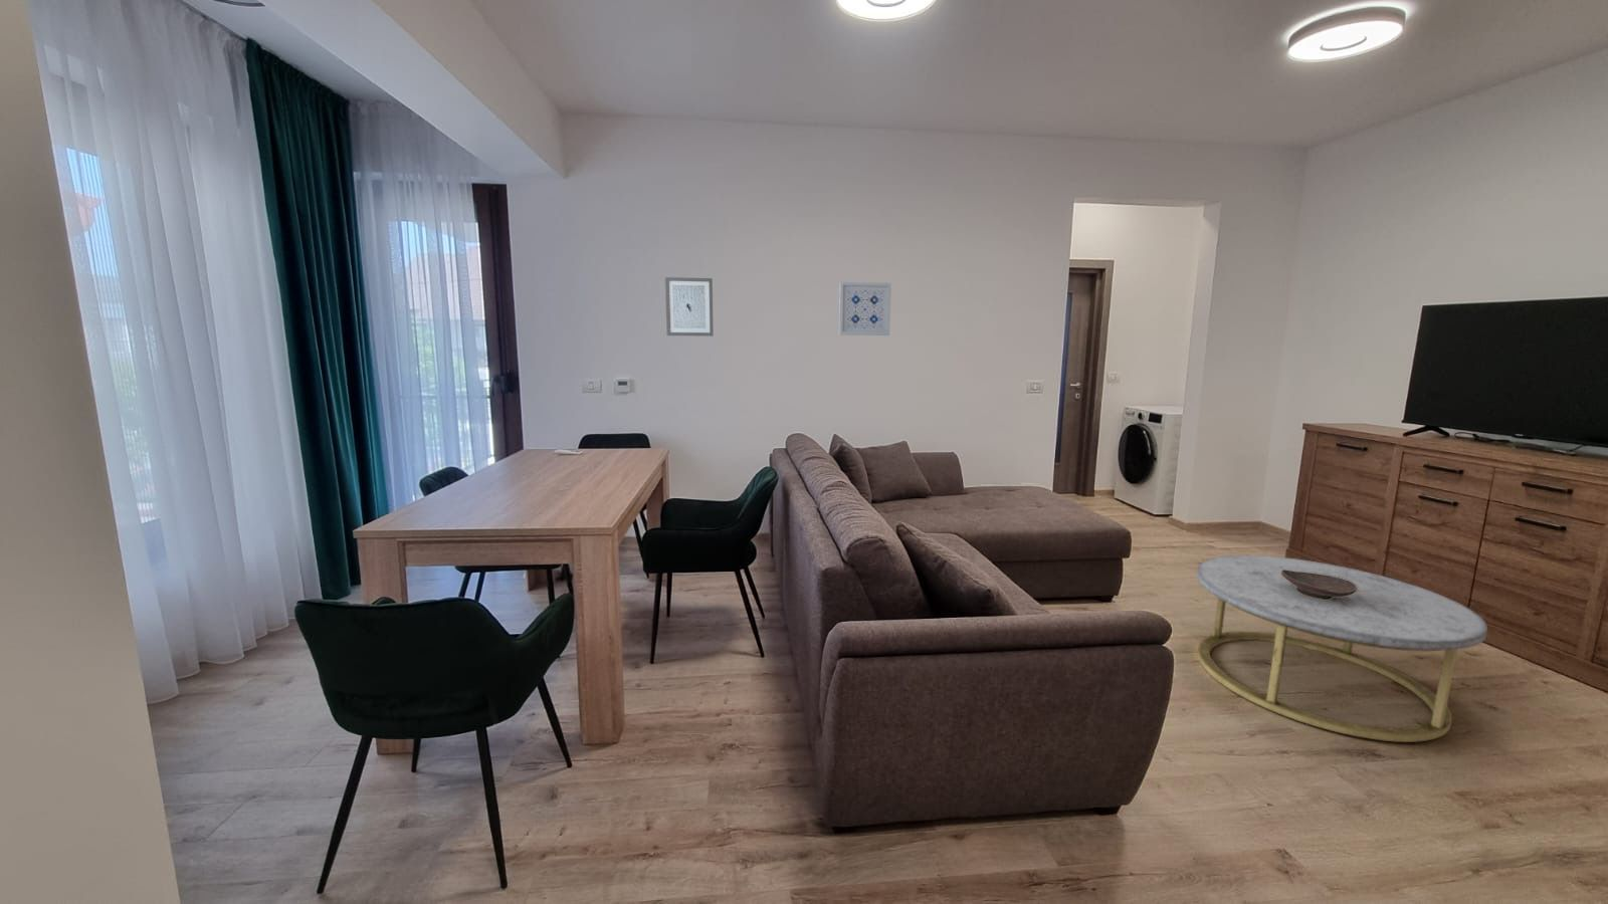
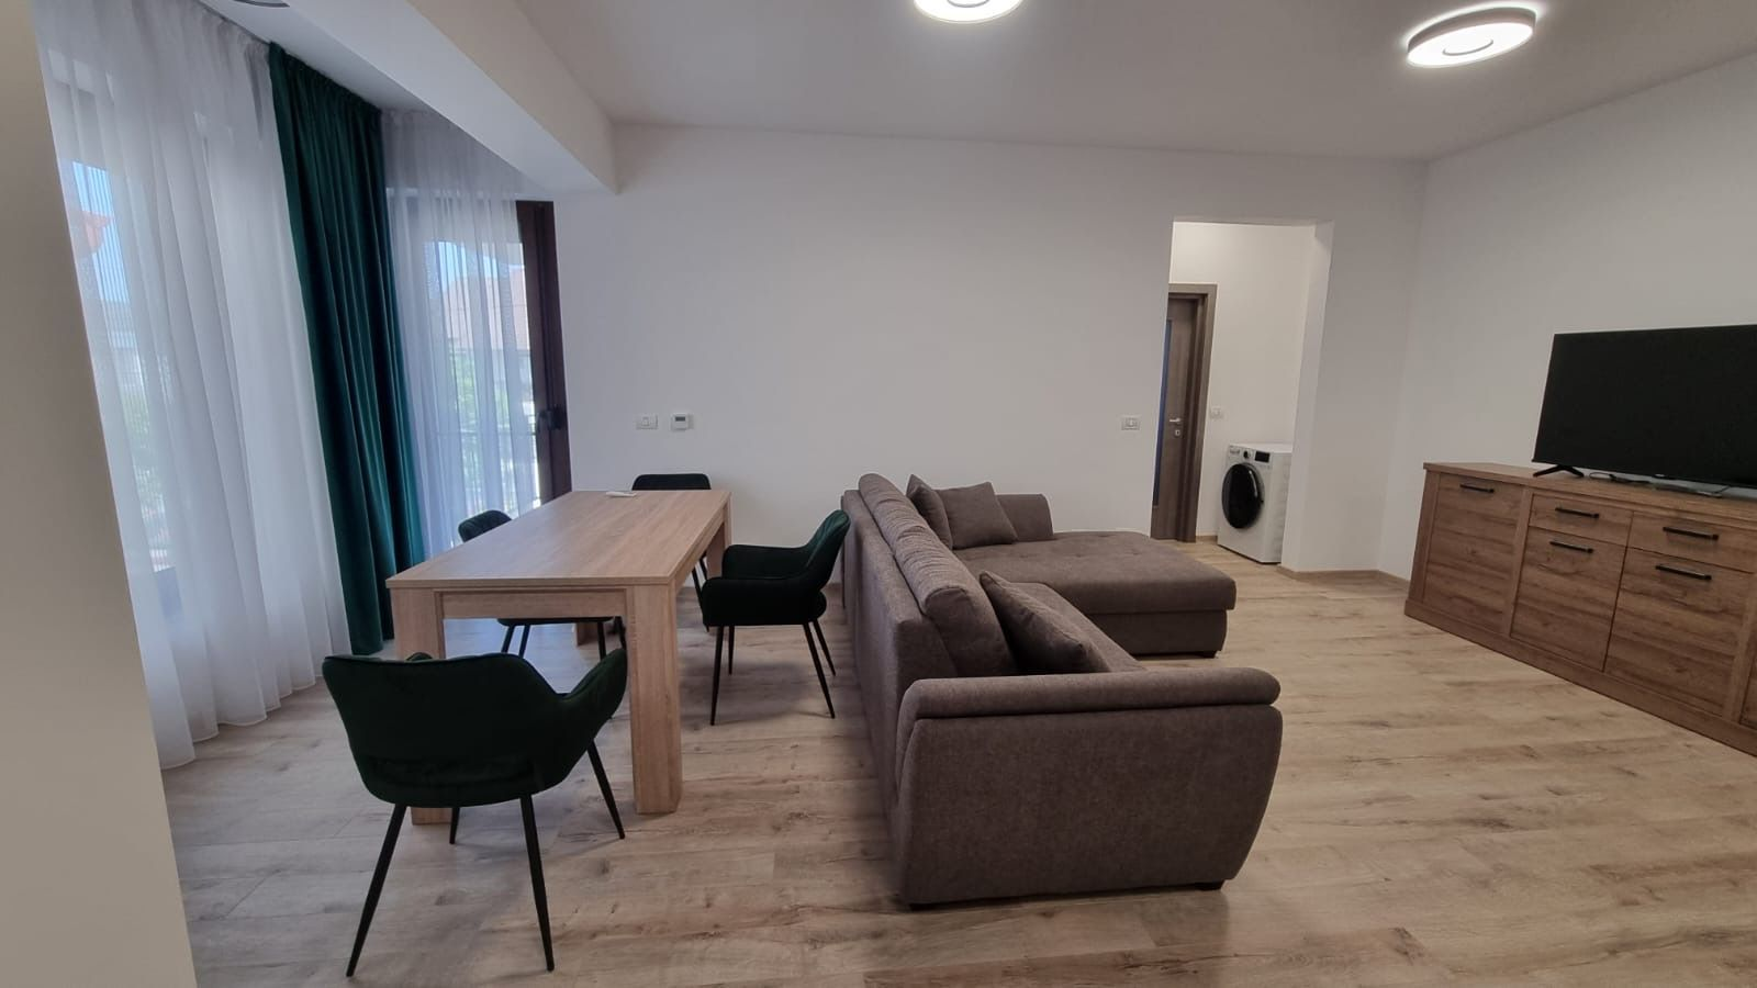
- wall art (689, 307)
- decorative bowl (1316, 585)
- wall art (865, 308)
- coffee table (1319, 636)
